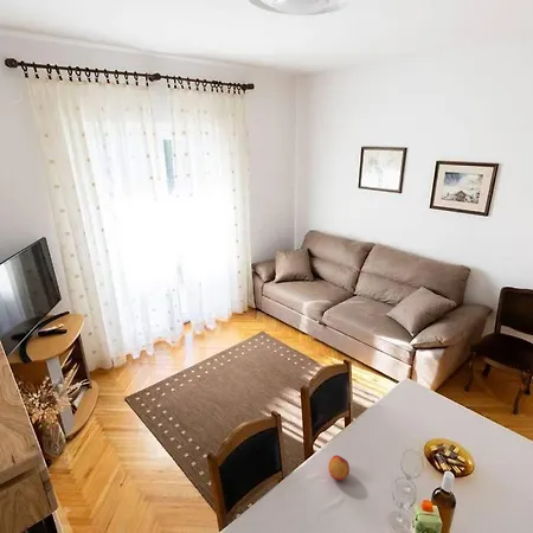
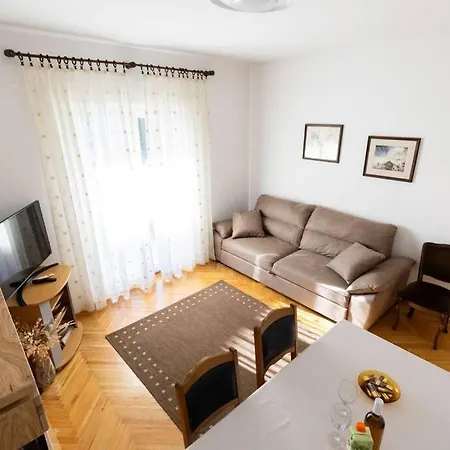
- fruit (338, 467)
